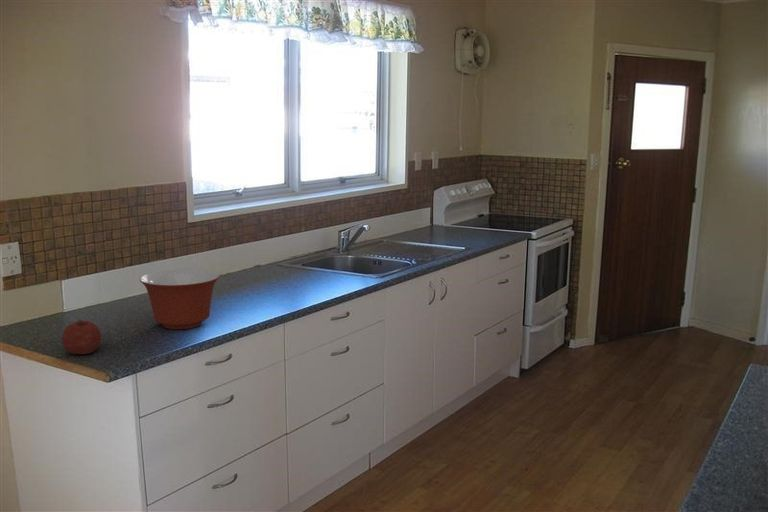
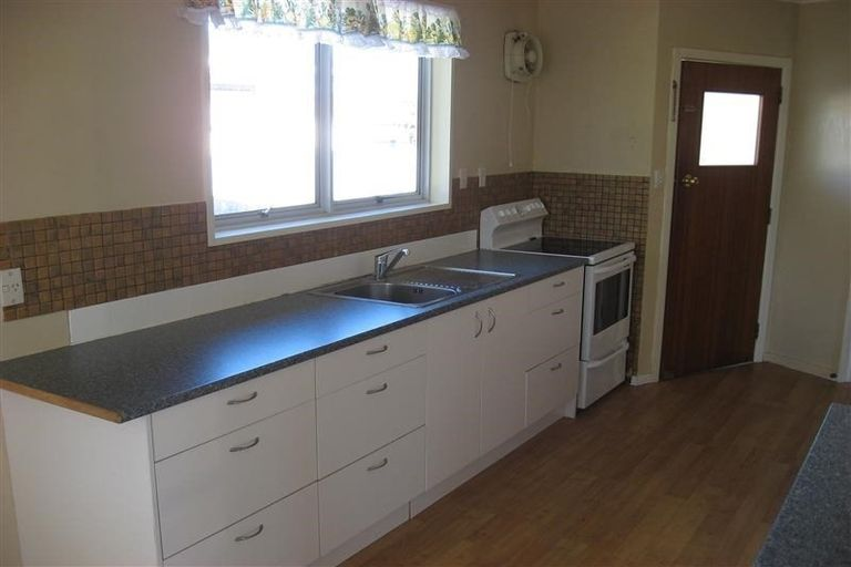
- fruit (81, 335)
- mixing bowl (181, 300)
